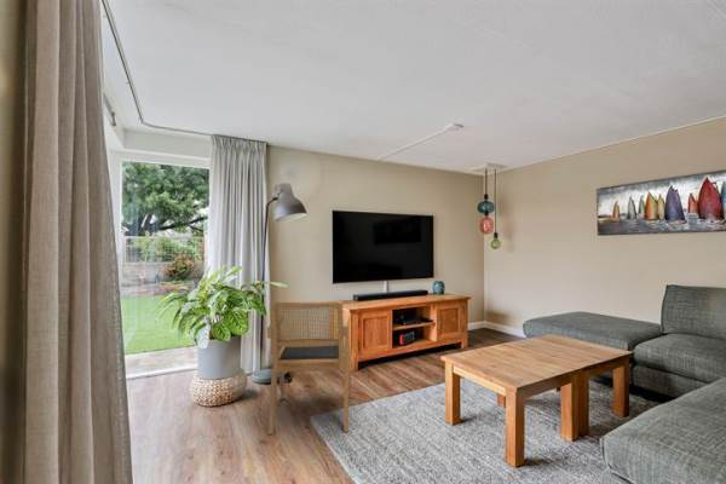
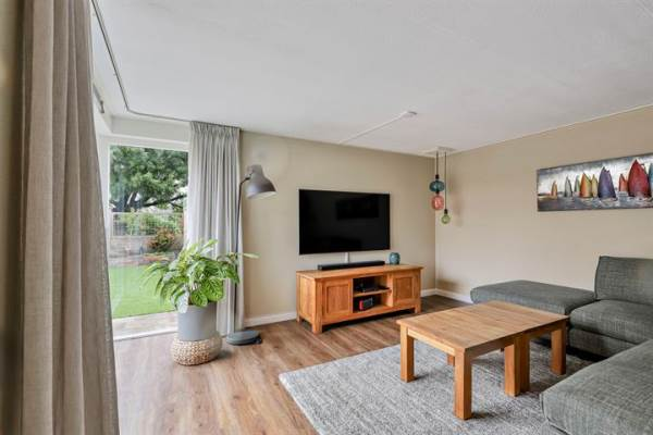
- armchair (312, 355)
